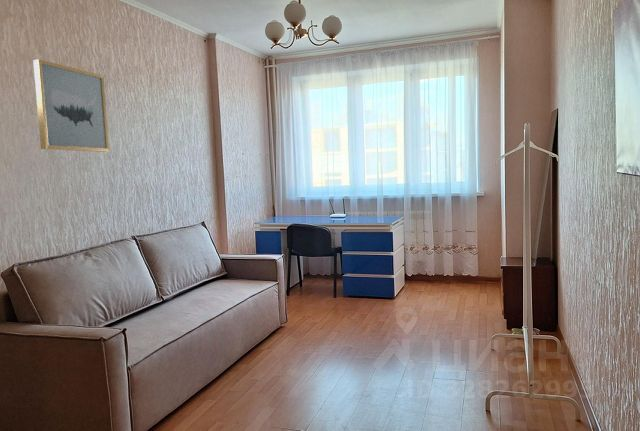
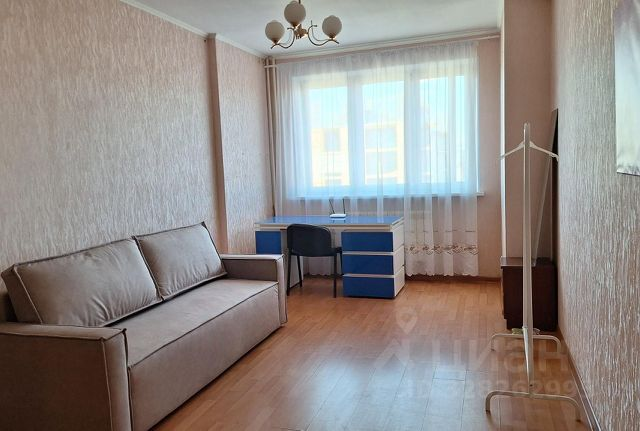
- wall art (74, 109)
